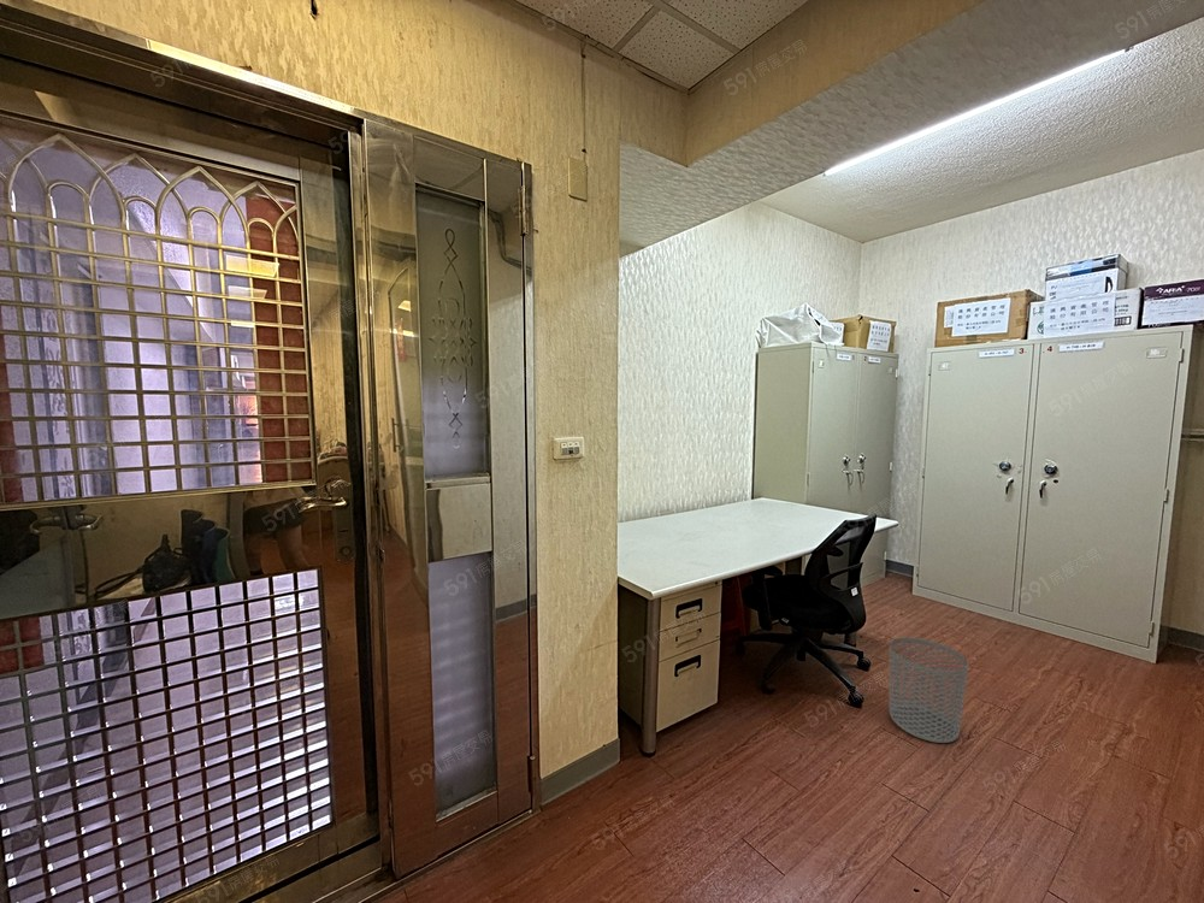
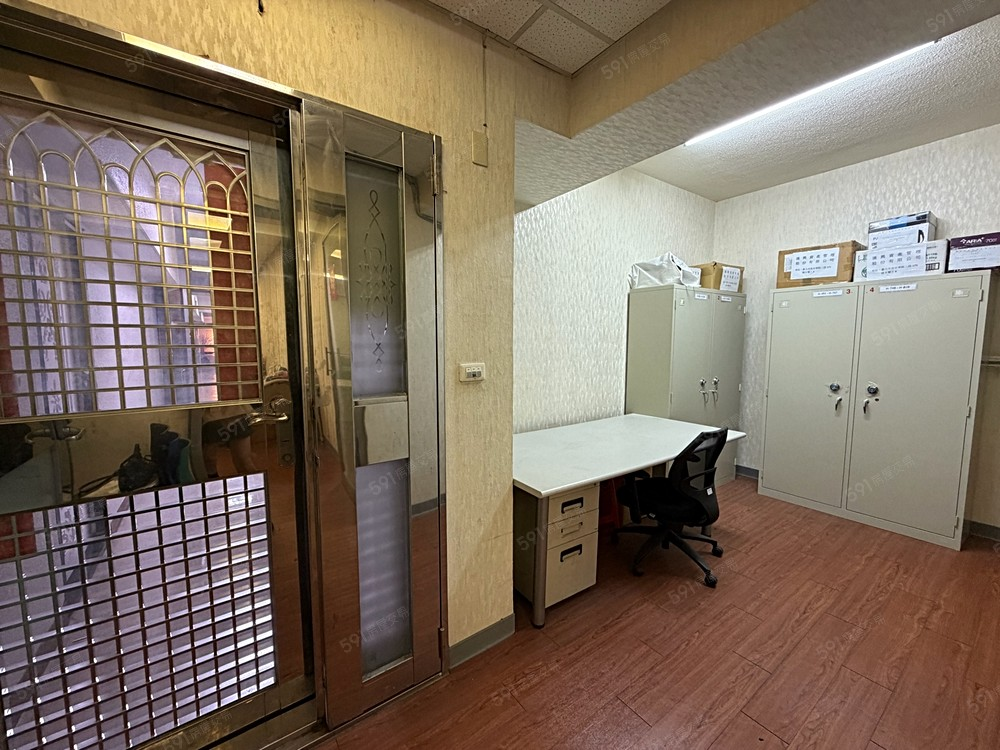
- waste bin (923, 689)
